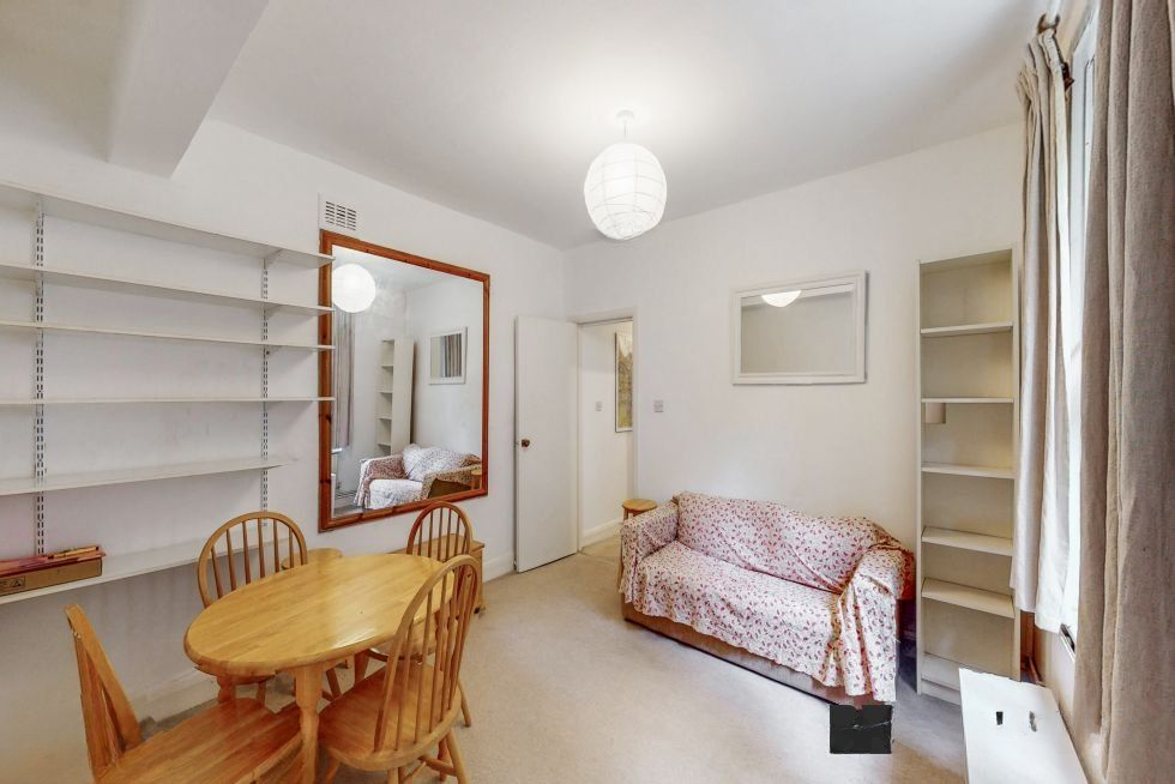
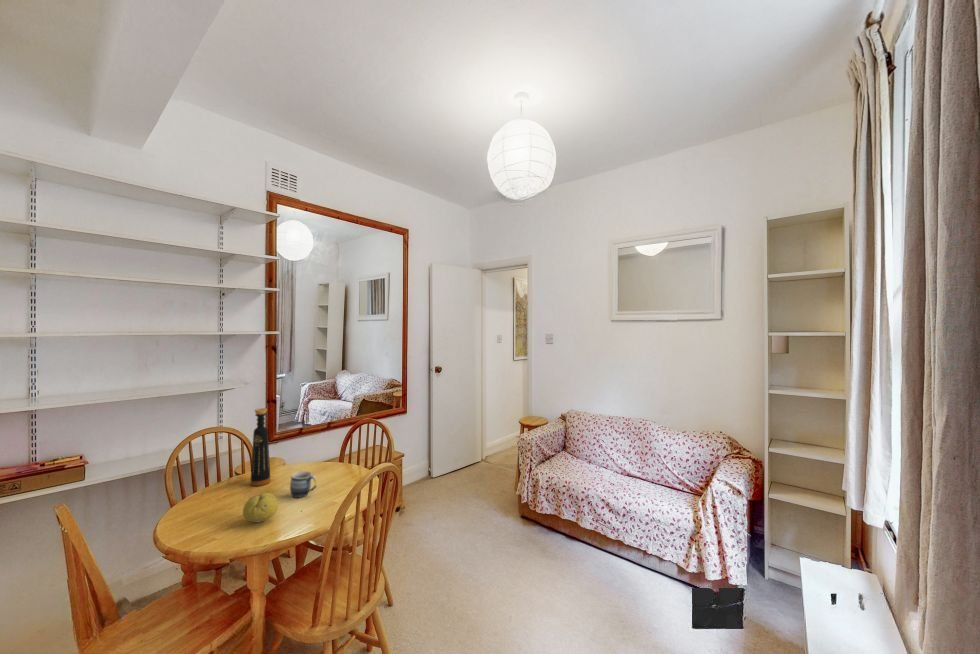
+ mug (304, 484)
+ bottle (260, 446)
+ fruit (261, 508)
